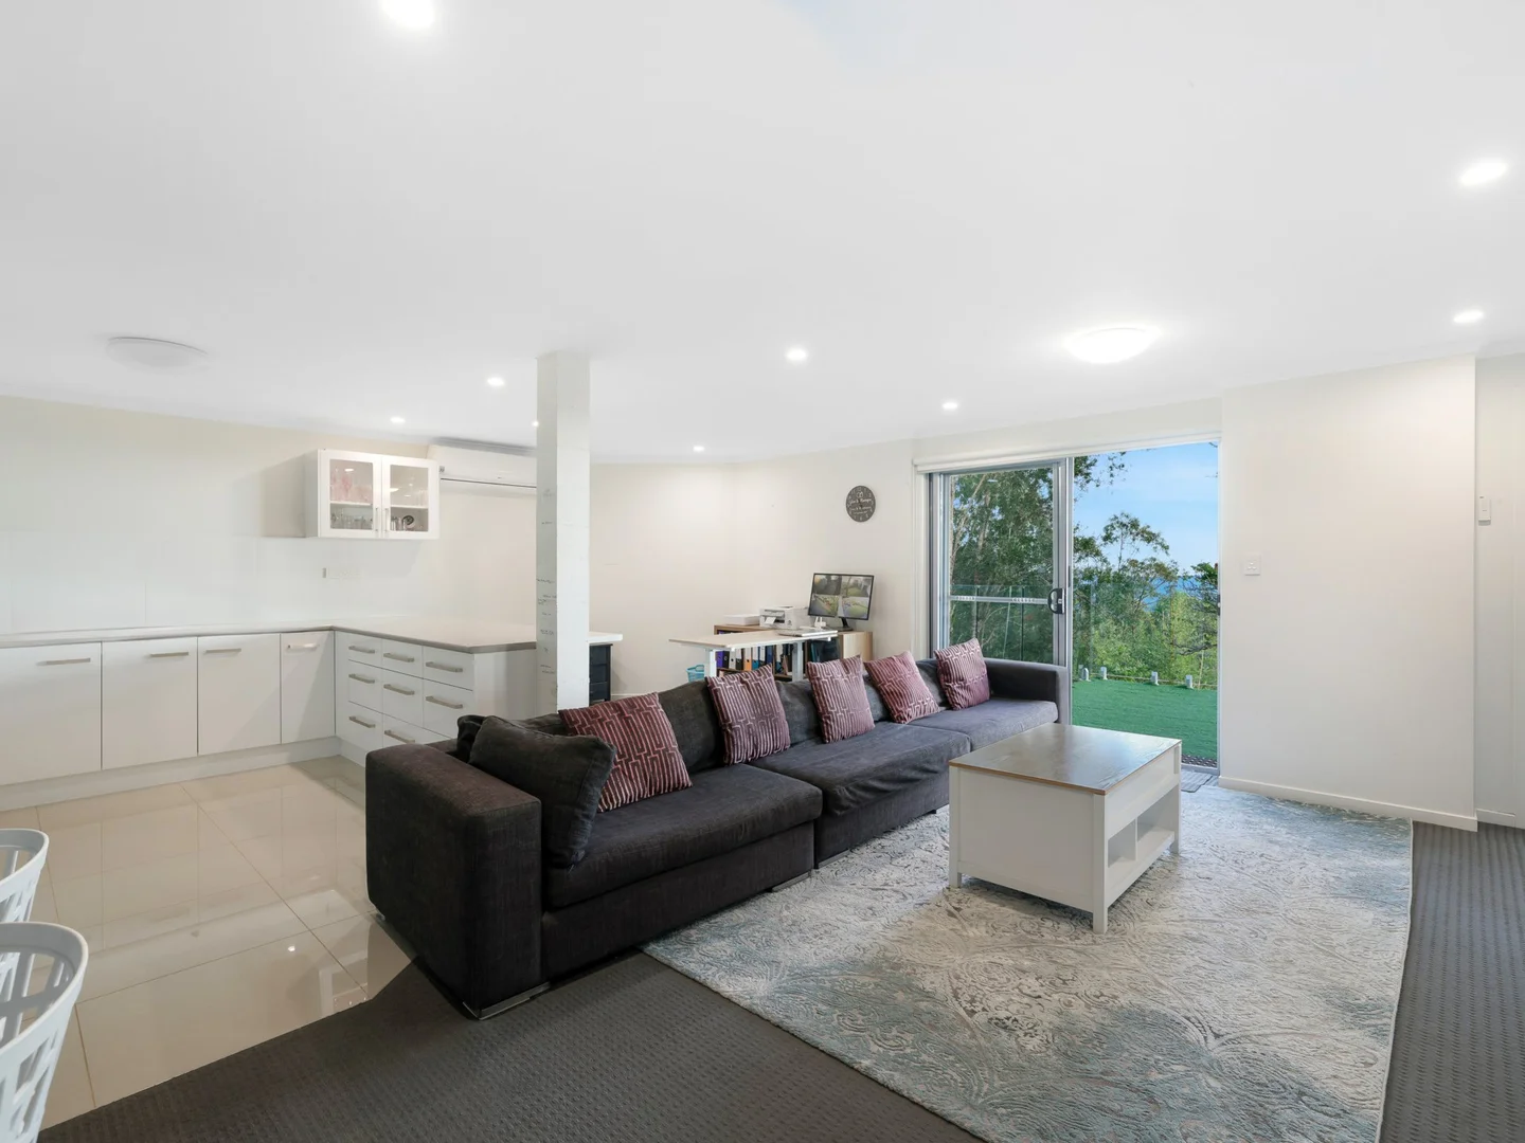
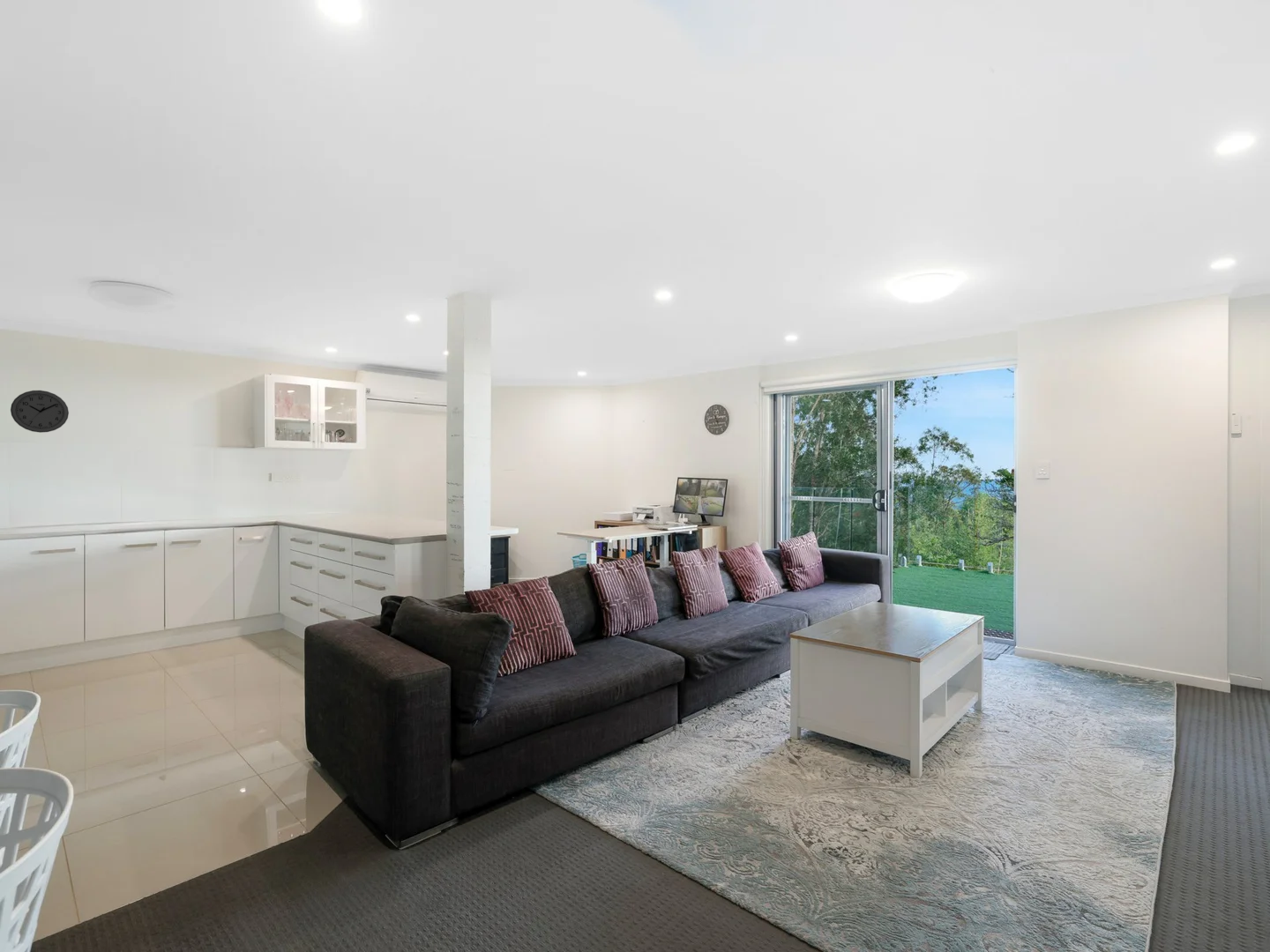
+ wall clock (40, 411)
